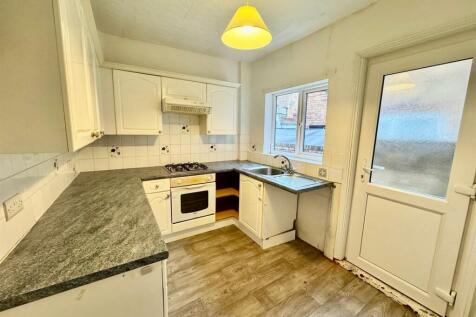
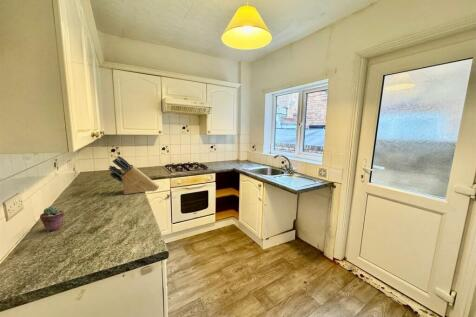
+ knife block (134, 173)
+ potted succulent (52, 217)
